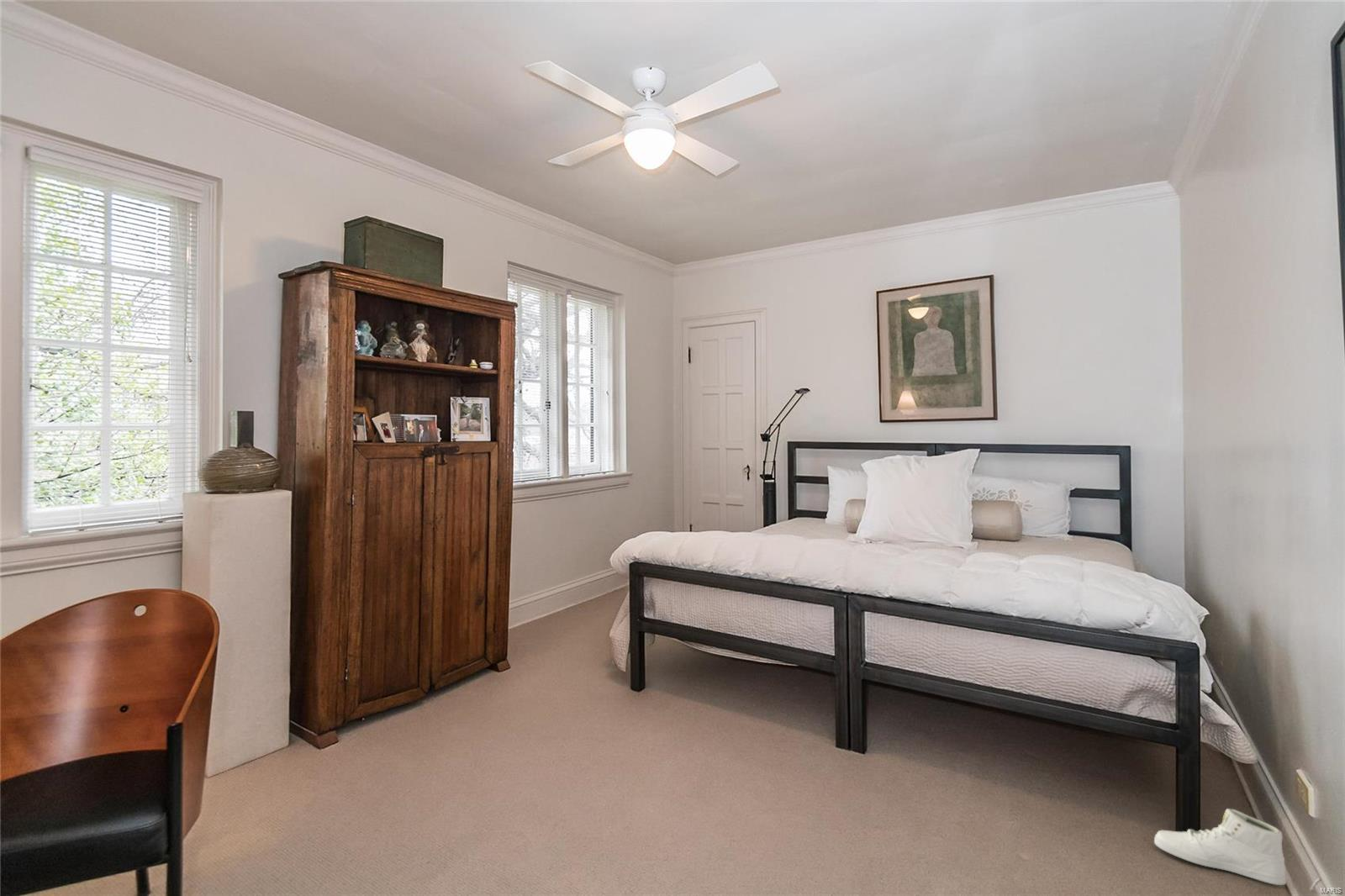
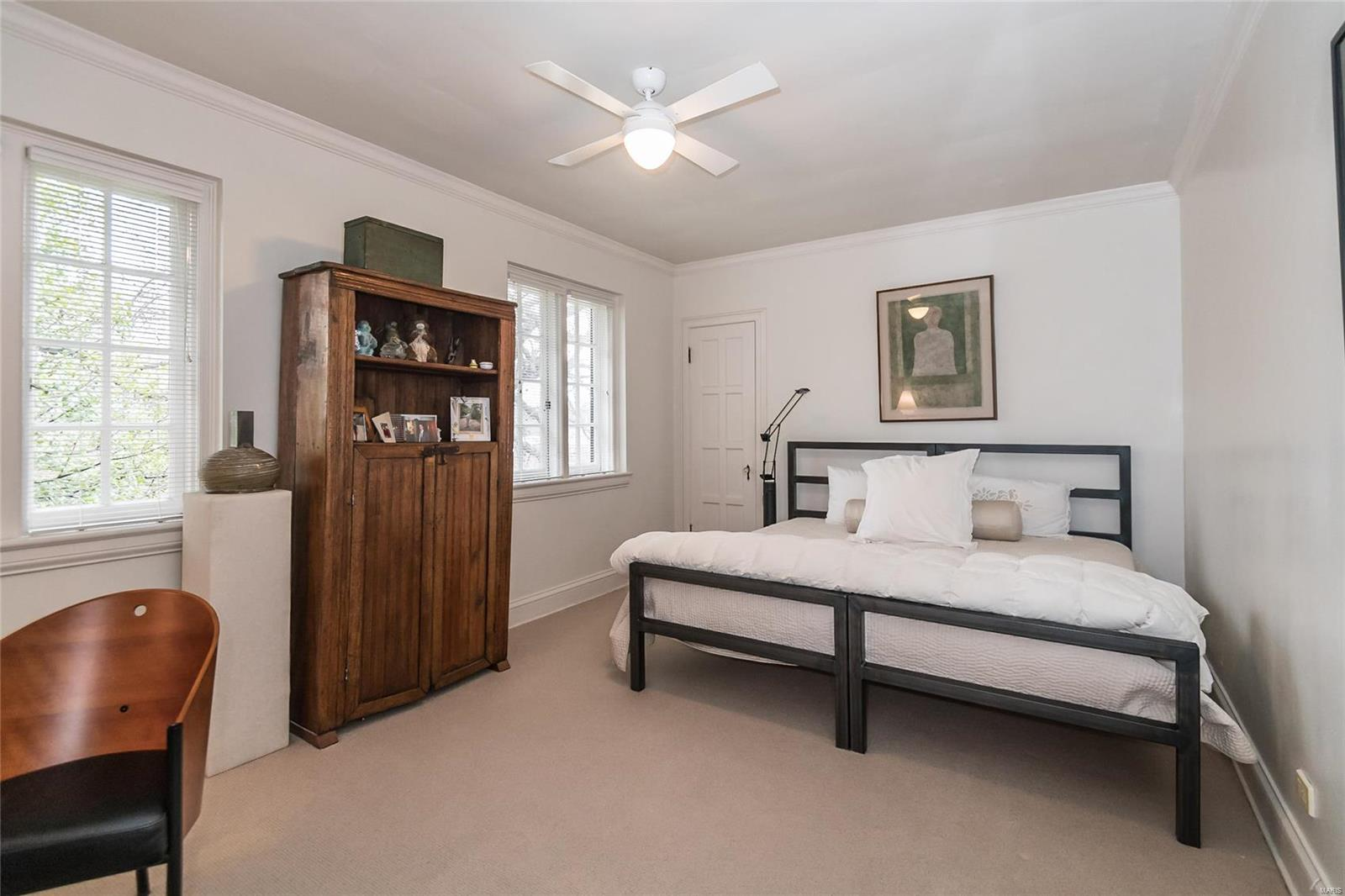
- sneaker (1216, 833)
